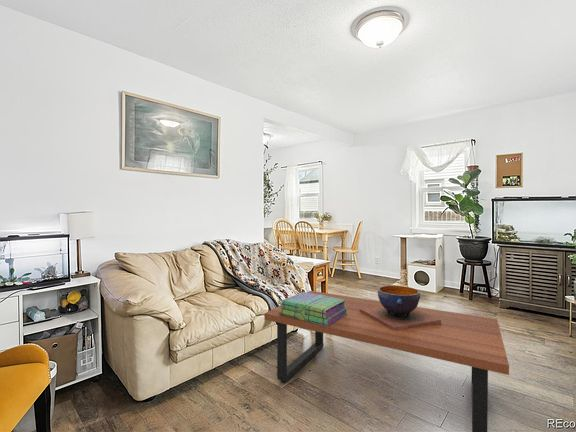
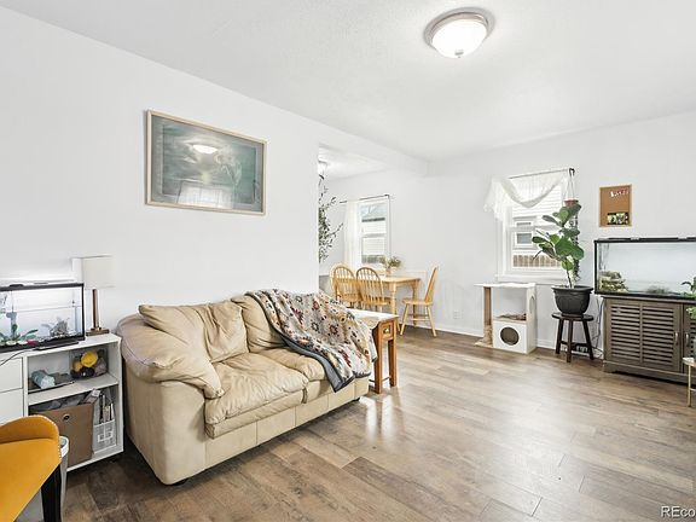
- decorative bowl (398, 303)
- stack of books (313, 307)
- coffee table (379, 345)
